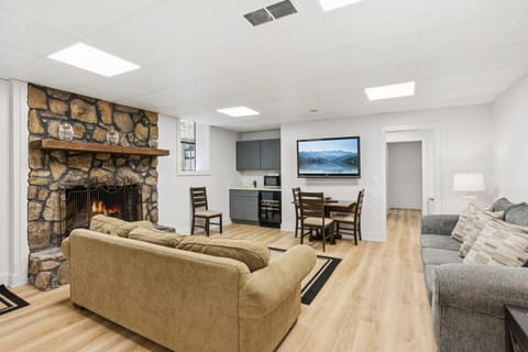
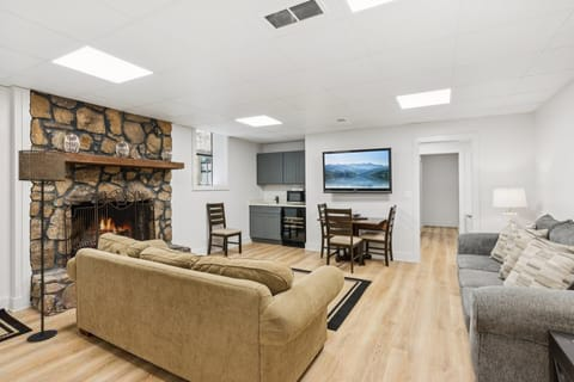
+ floor lamp (42, 244)
